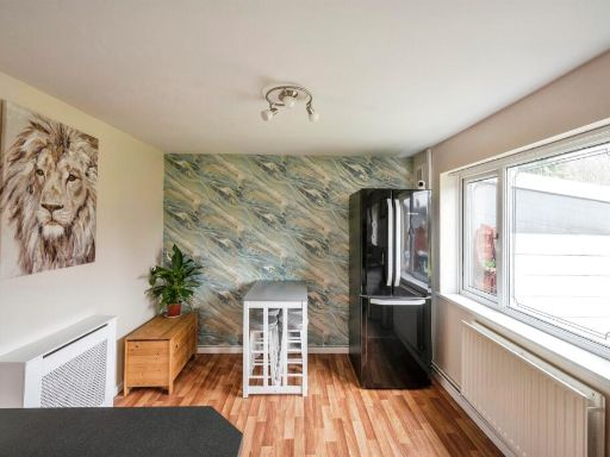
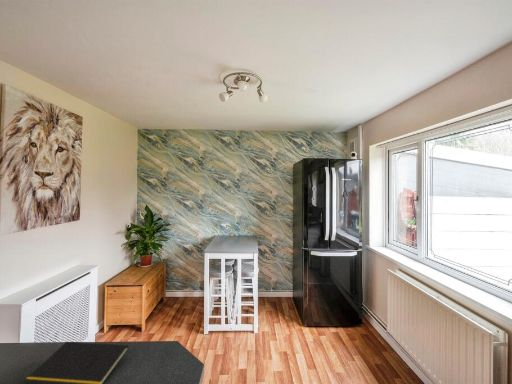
+ notepad (79, 364)
